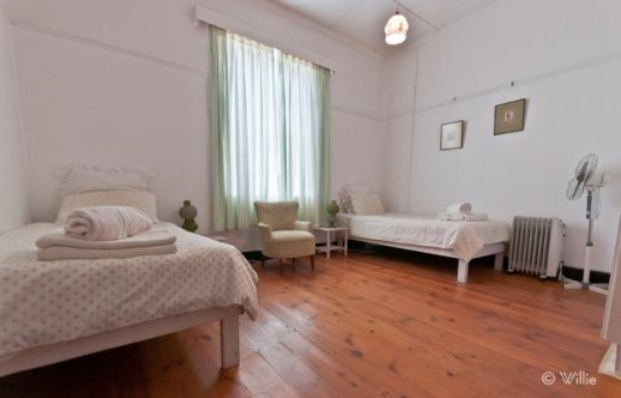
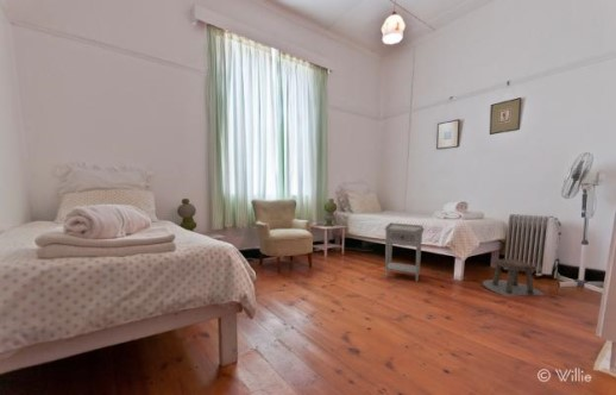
+ stool (513, 276)
+ nightstand (403, 244)
